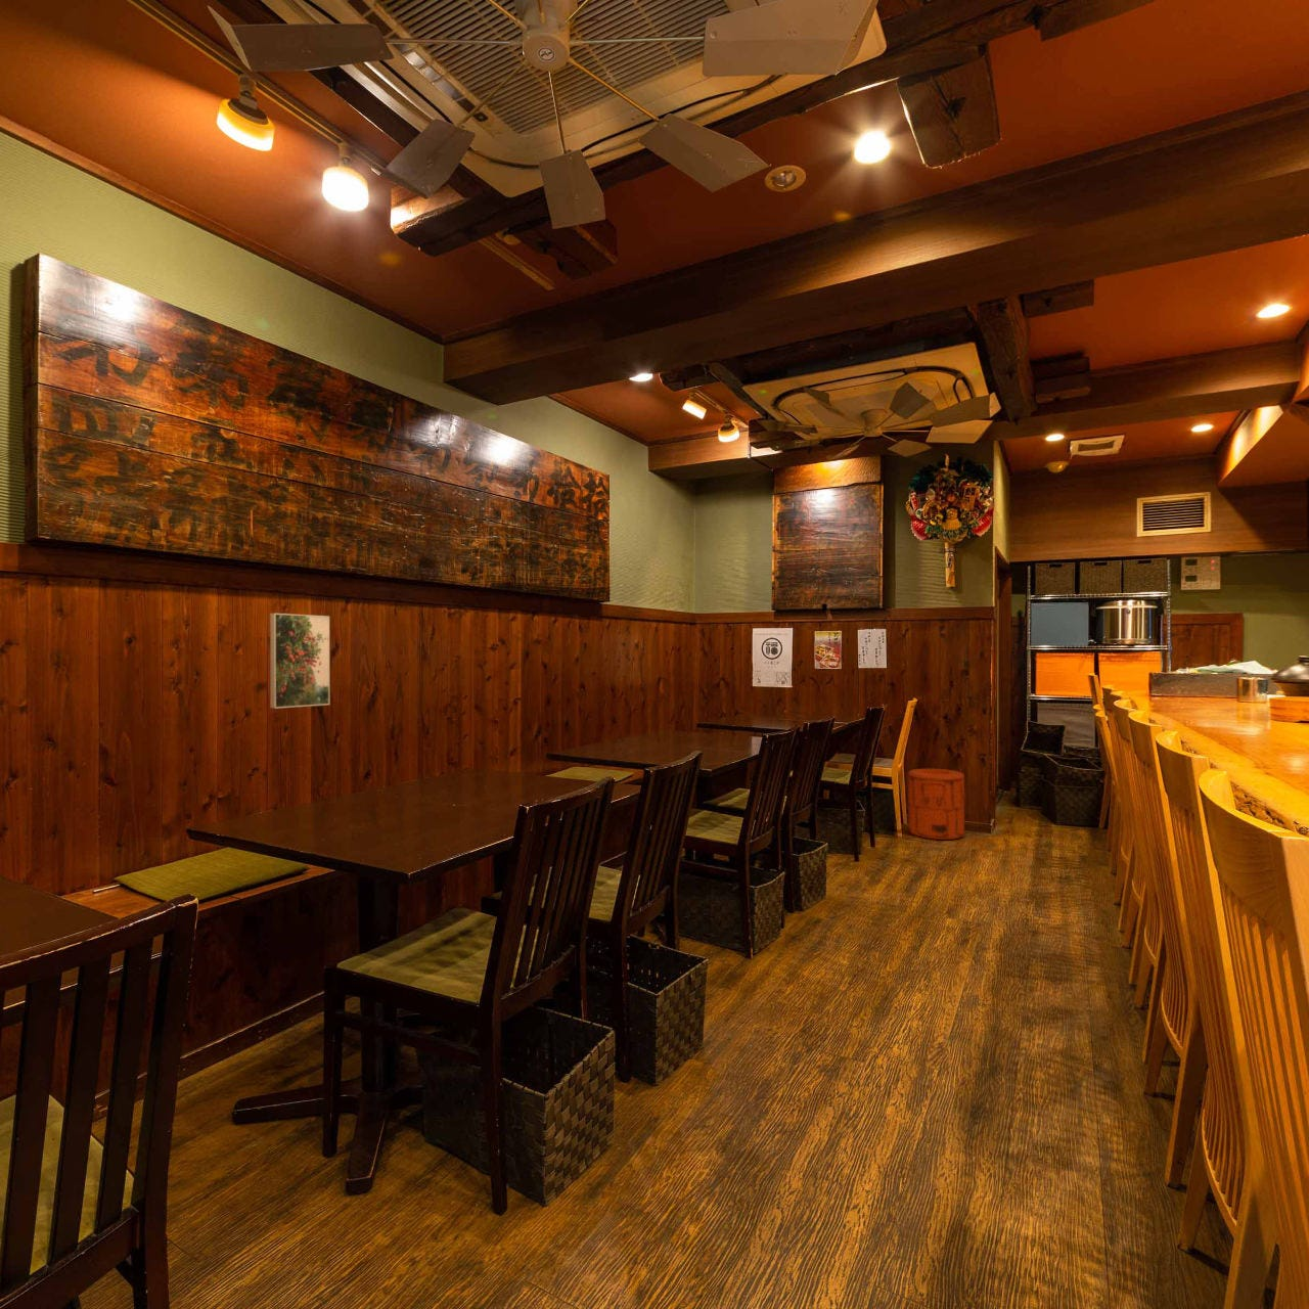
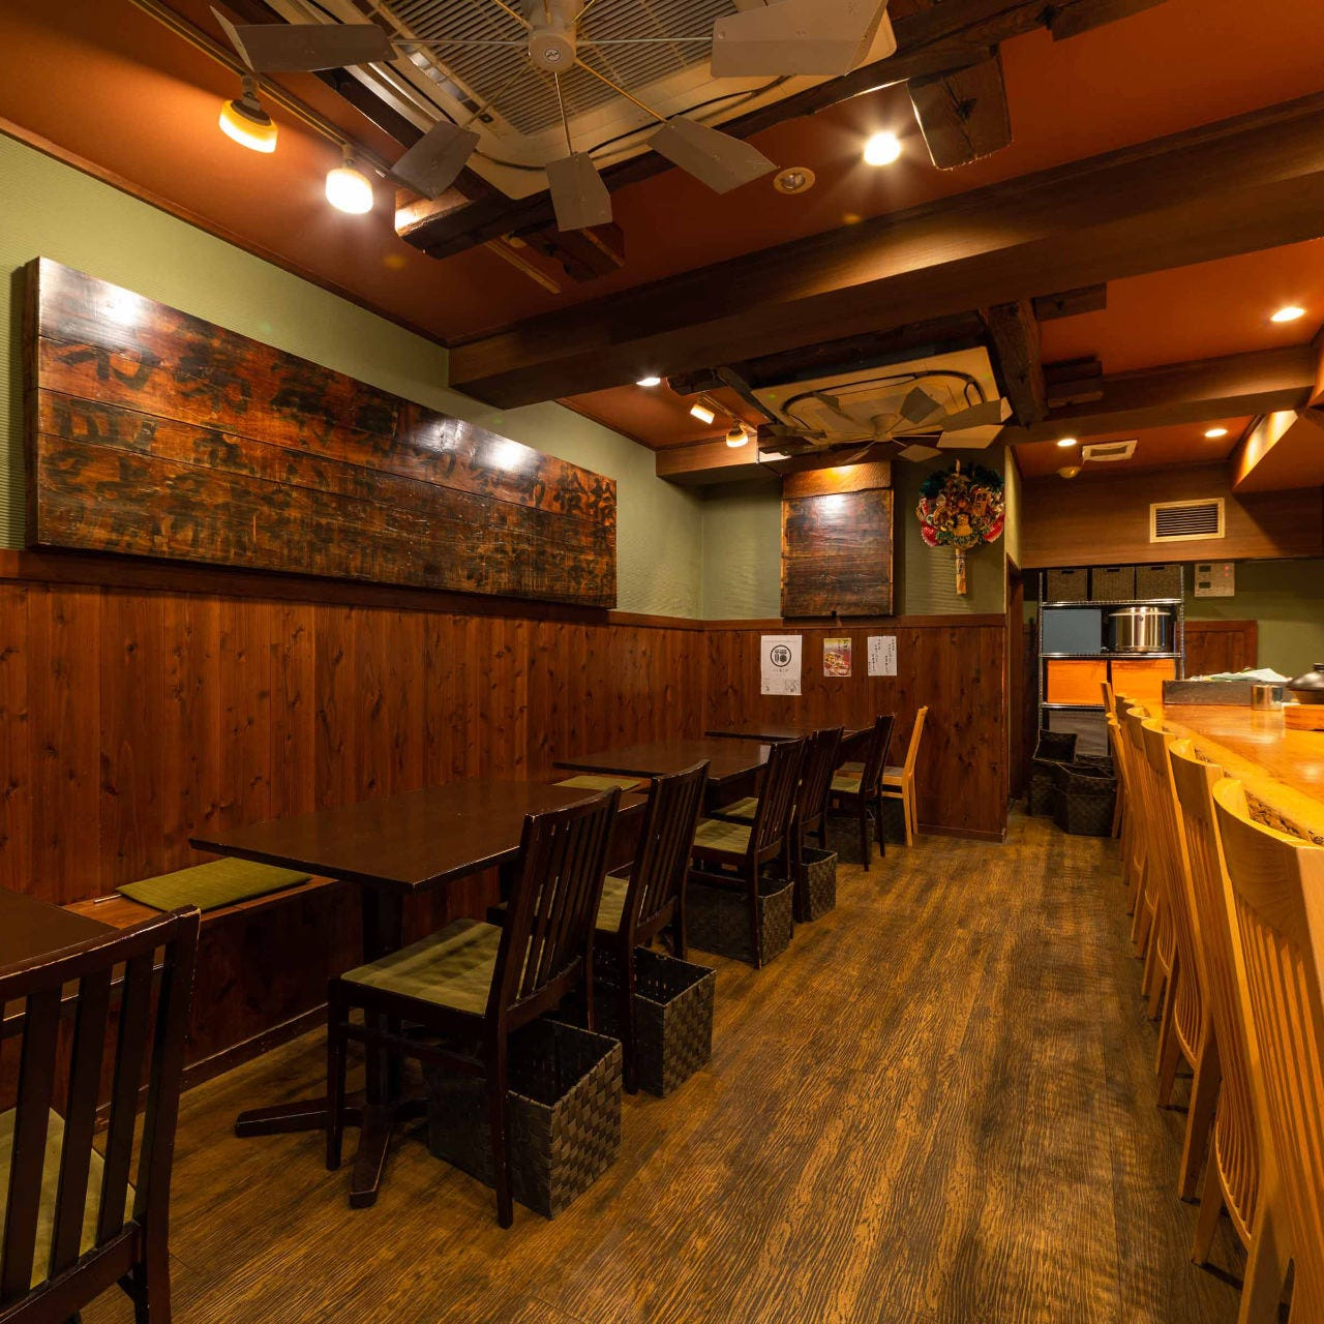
- trash can (936, 803)
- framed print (301, 659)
